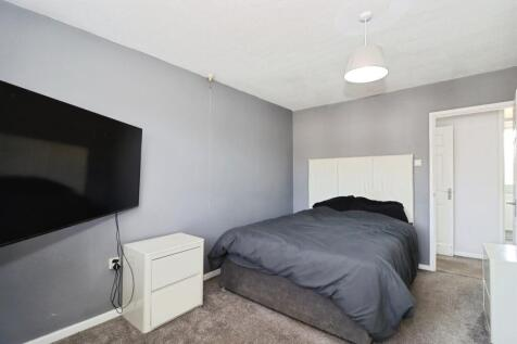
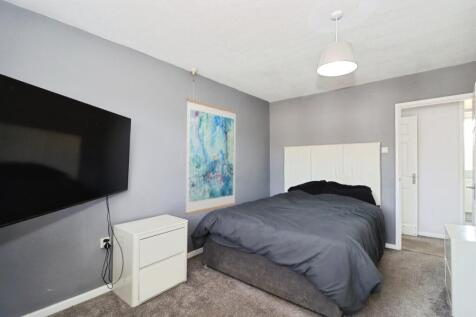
+ wall art (213, 157)
